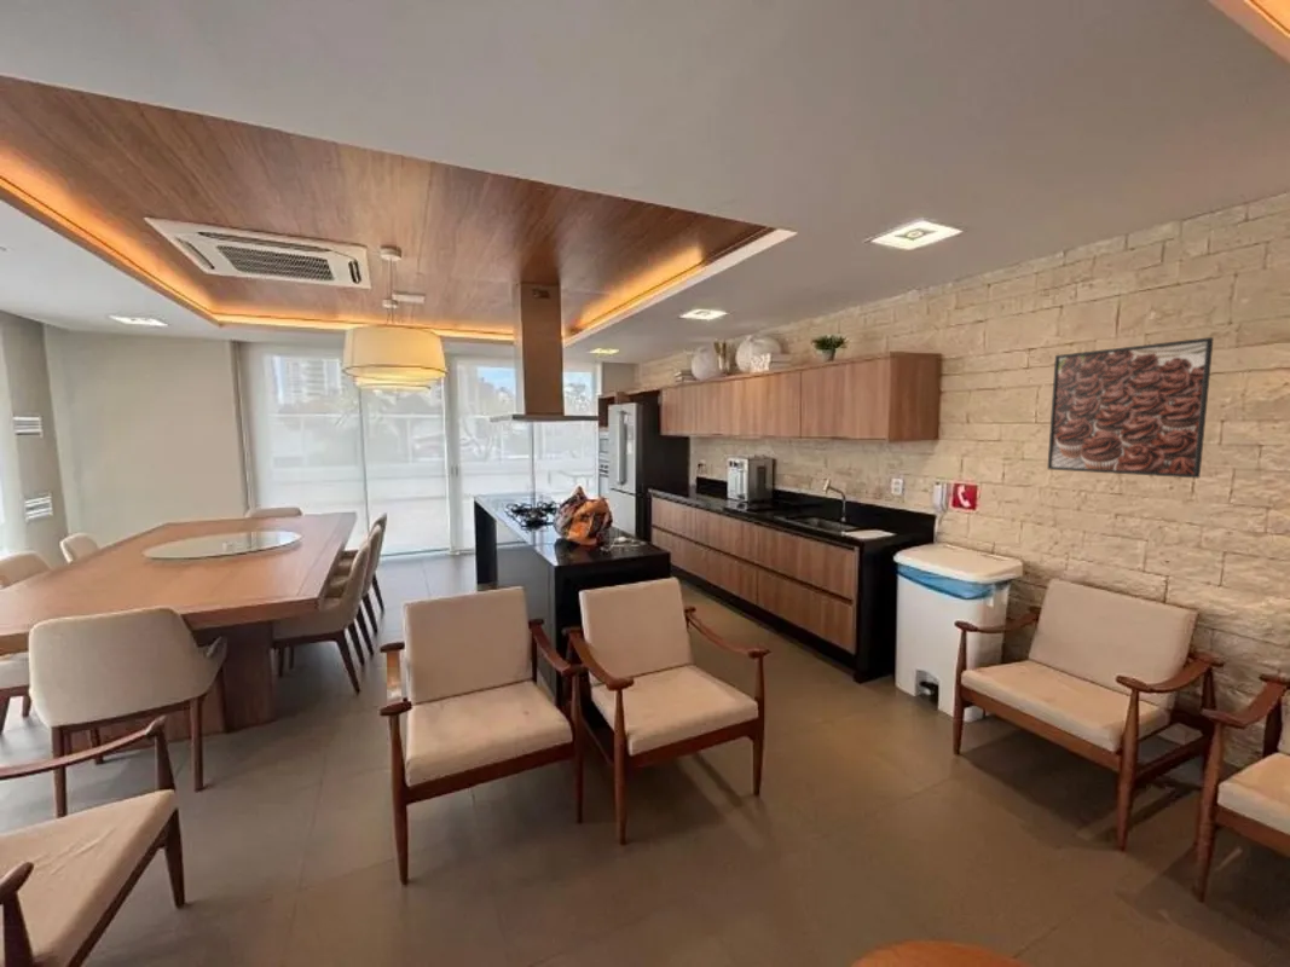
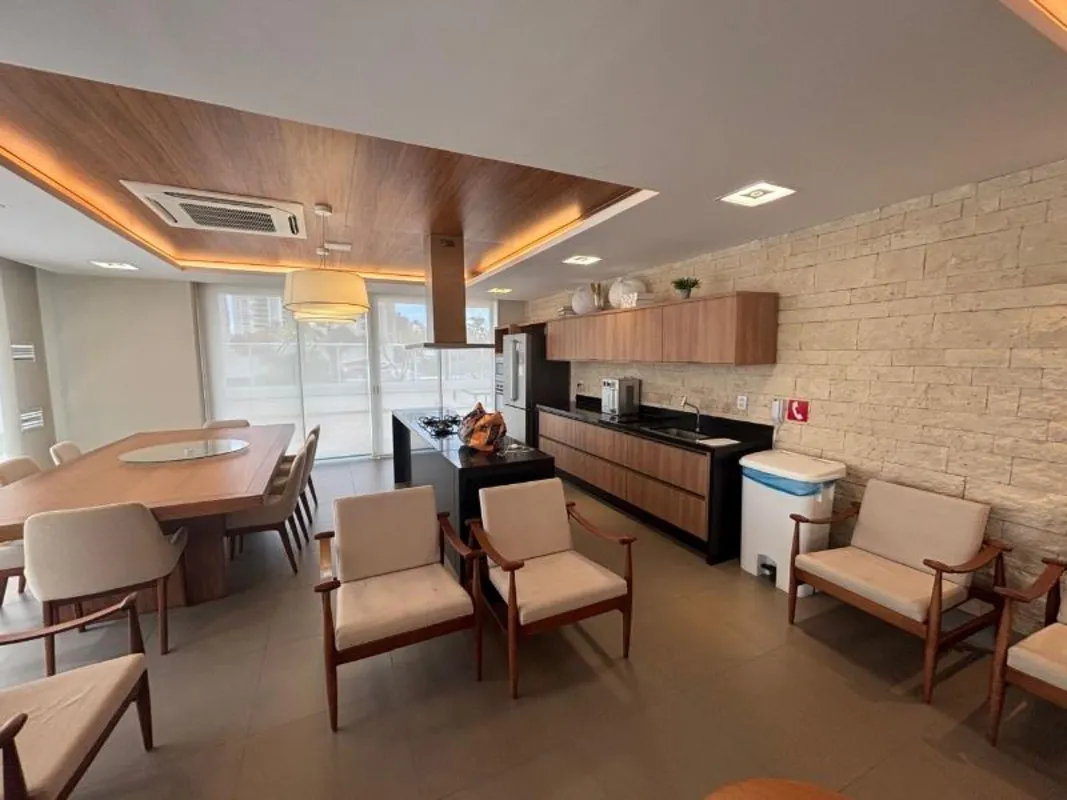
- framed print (1121, 411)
